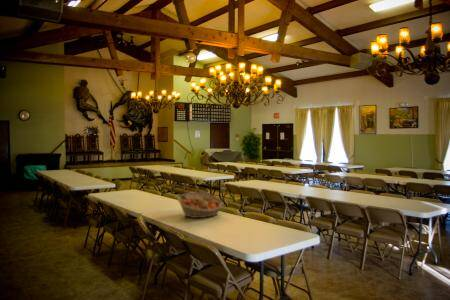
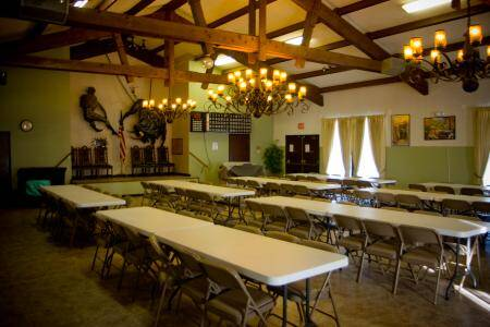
- fruit basket (200, 204)
